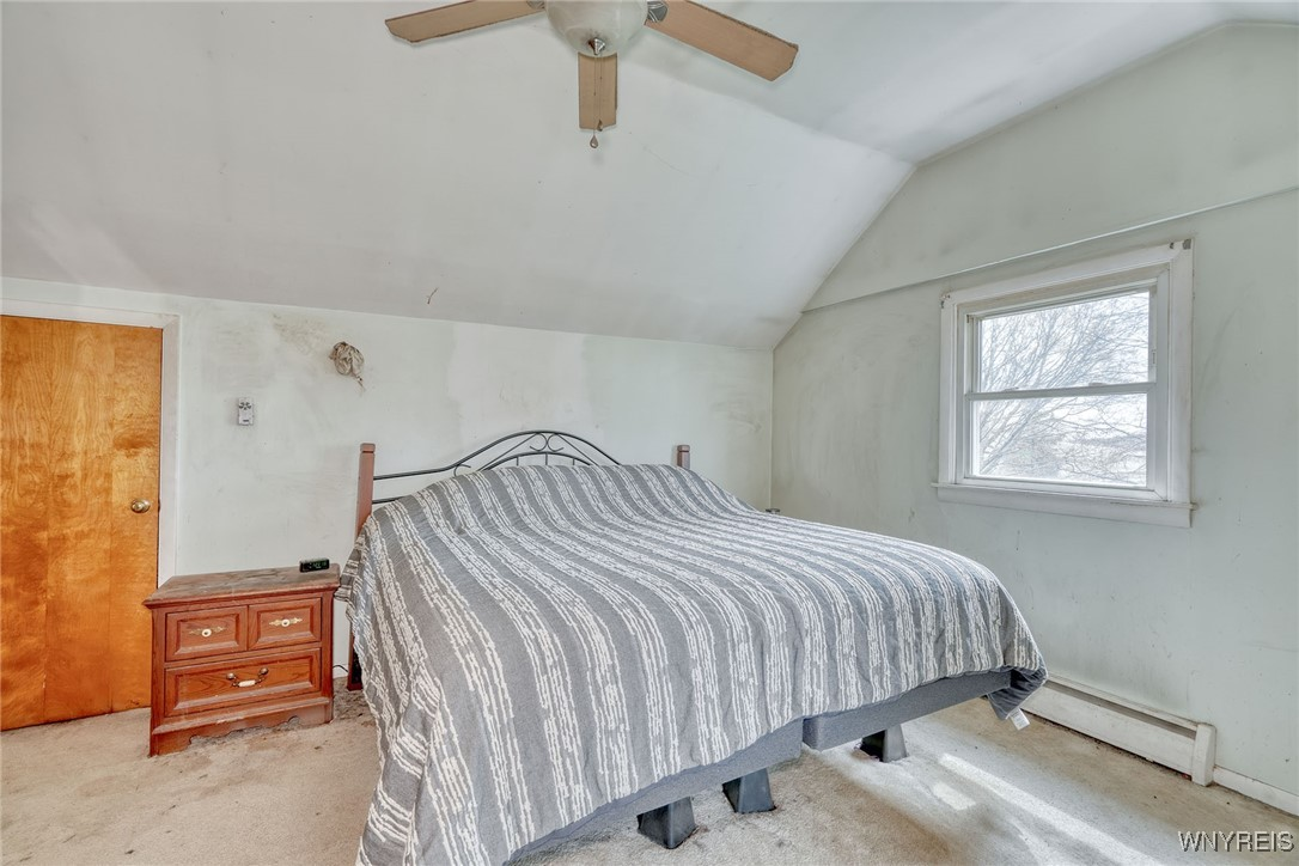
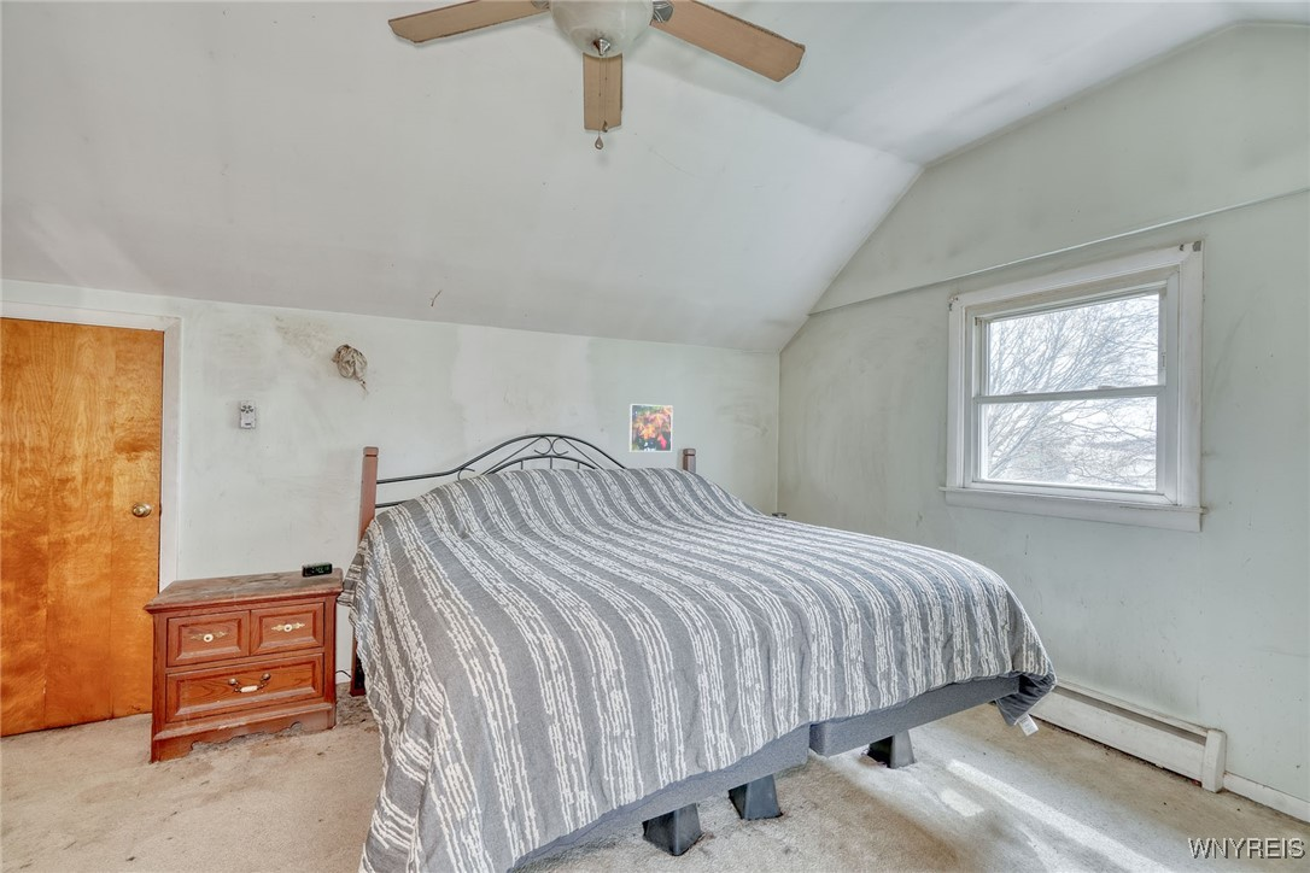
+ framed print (650, 428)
